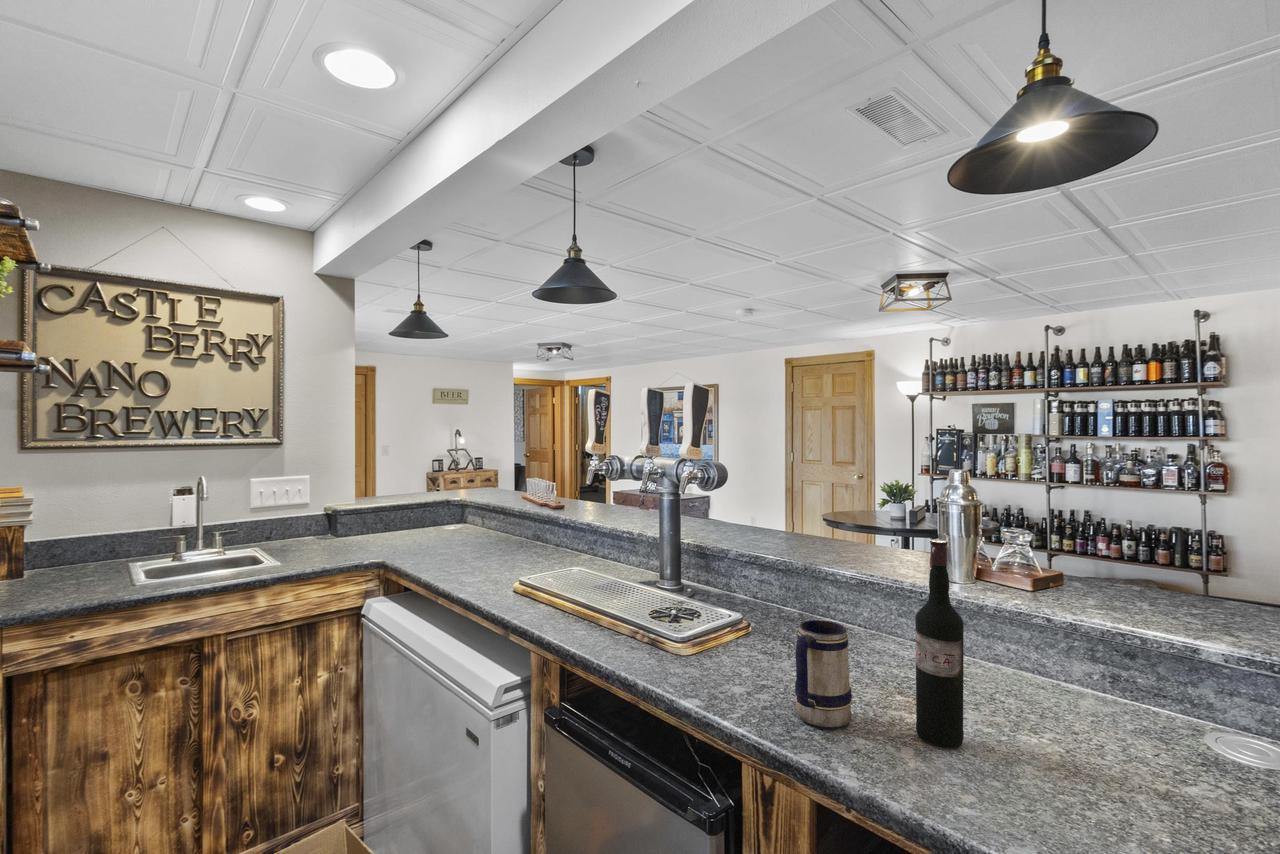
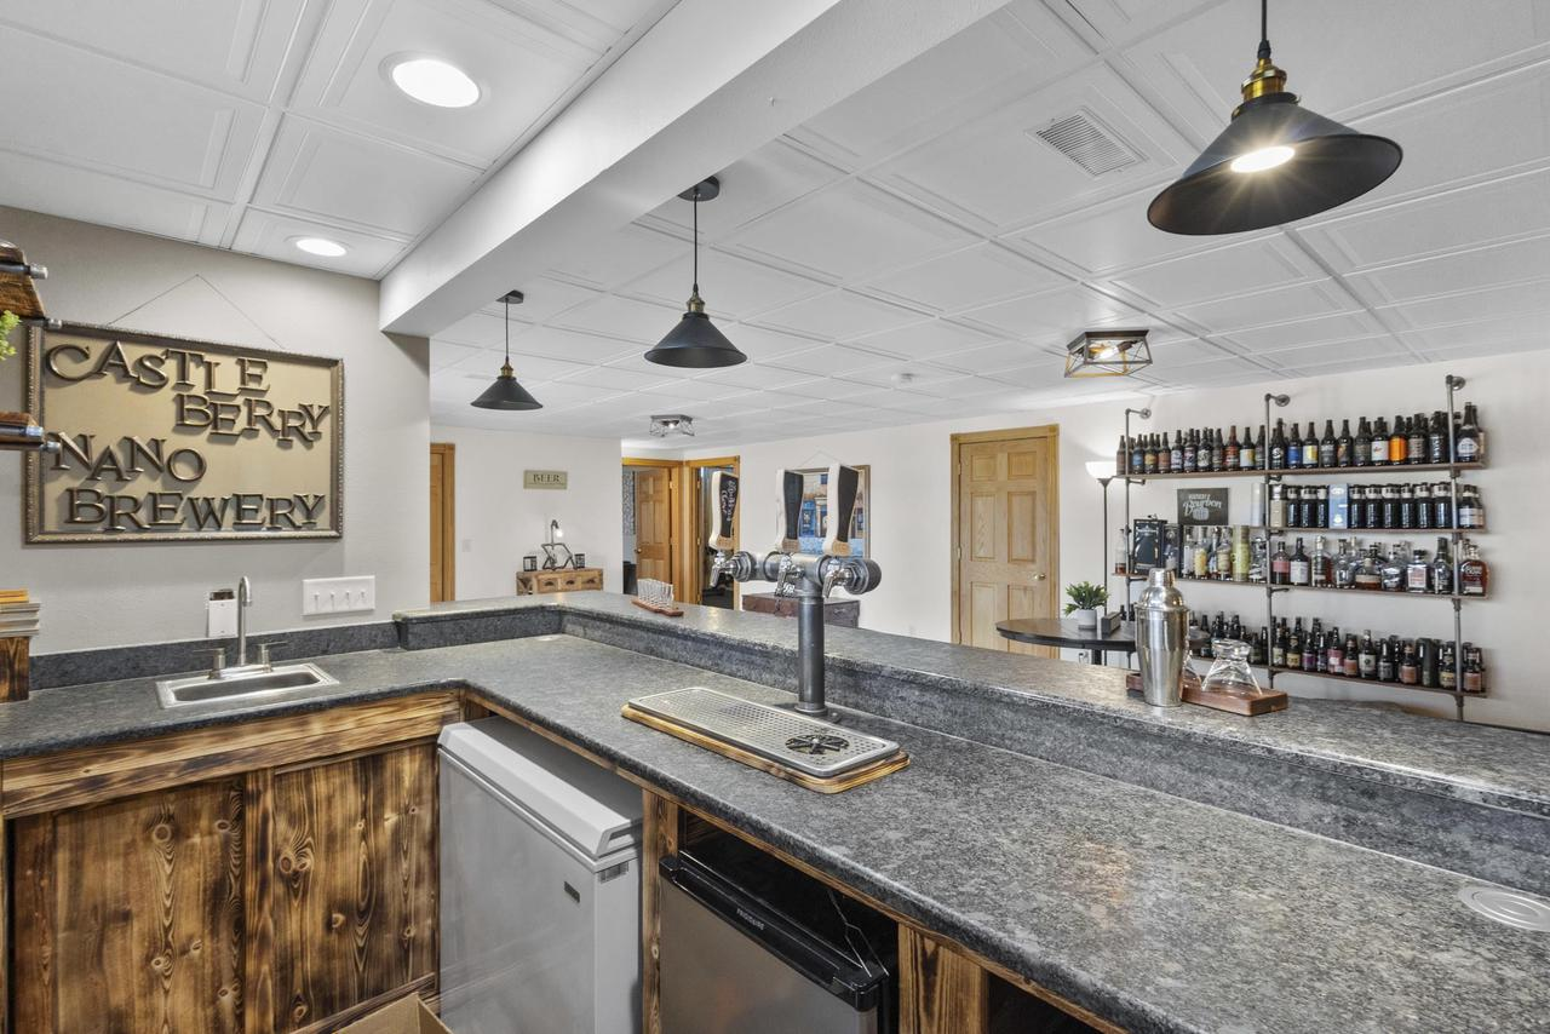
- beer mug (817, 674)
- wine bottle (939, 639)
